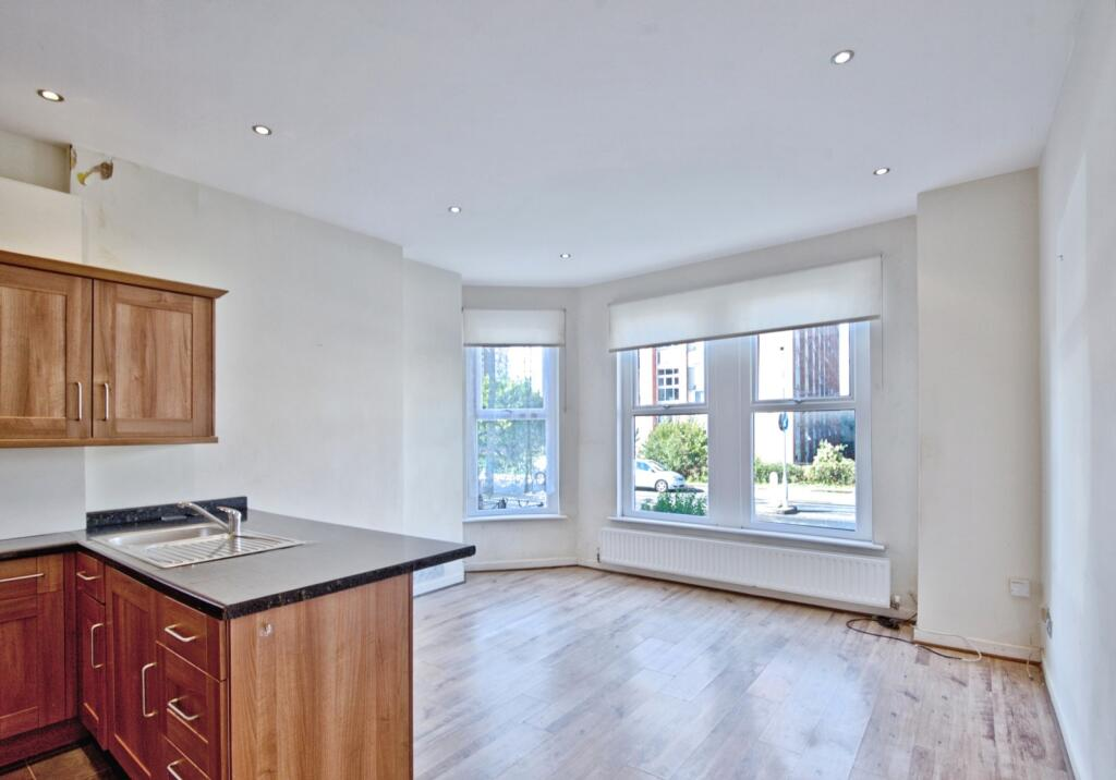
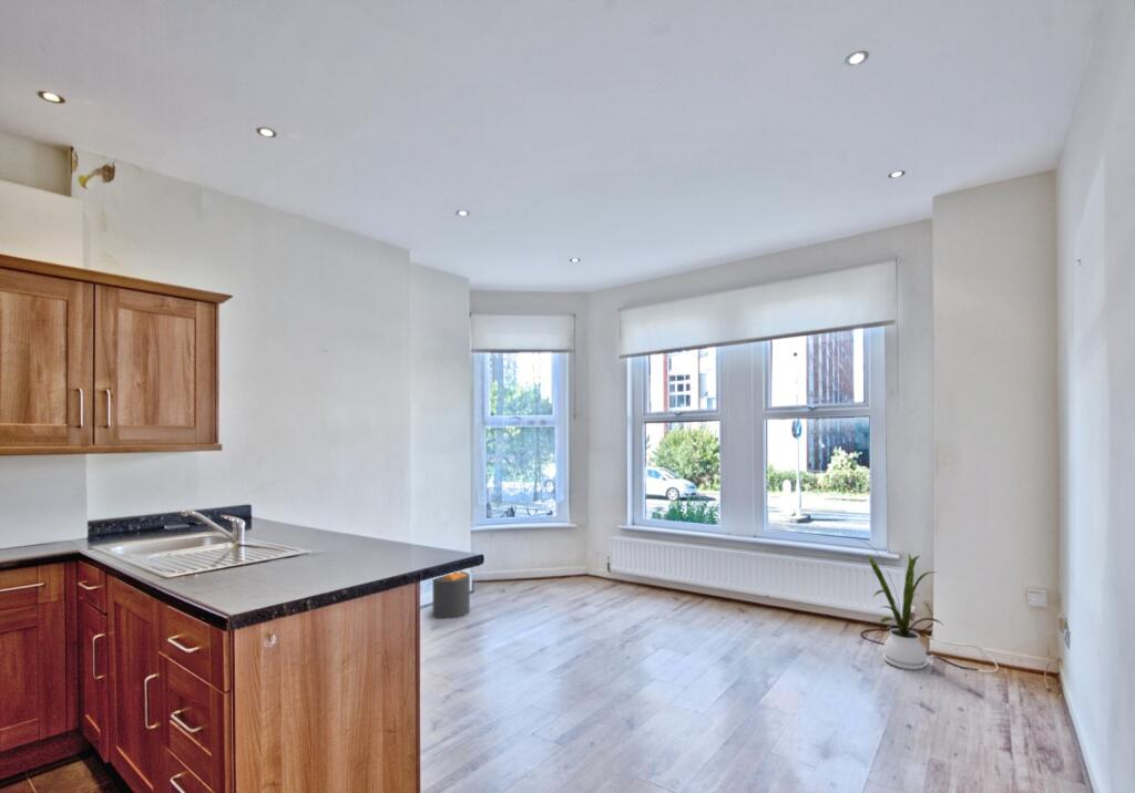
+ trash can (450, 586)
+ house plant (898, 601)
